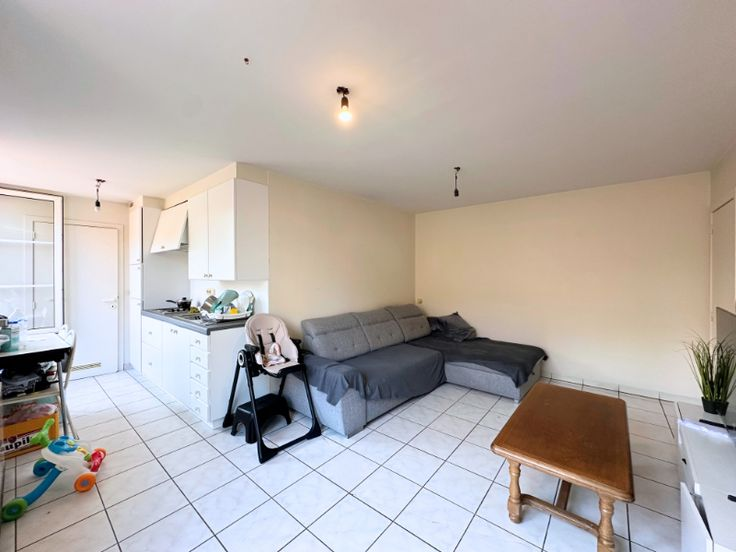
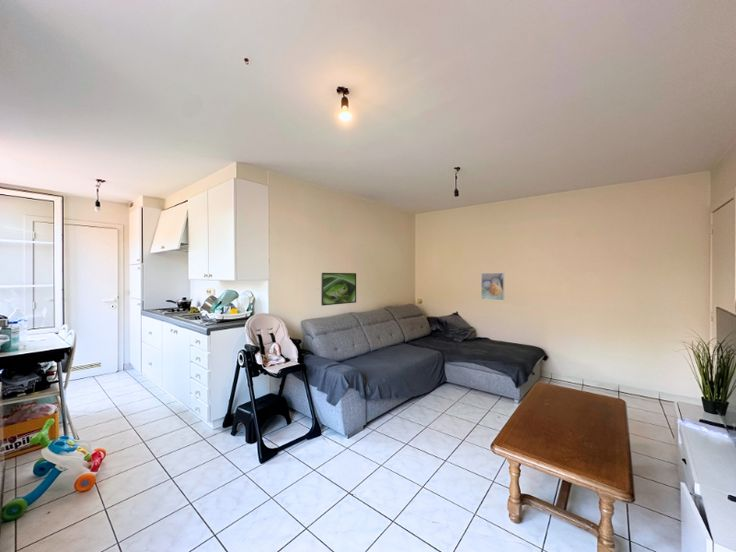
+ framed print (339, 288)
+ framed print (492, 286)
